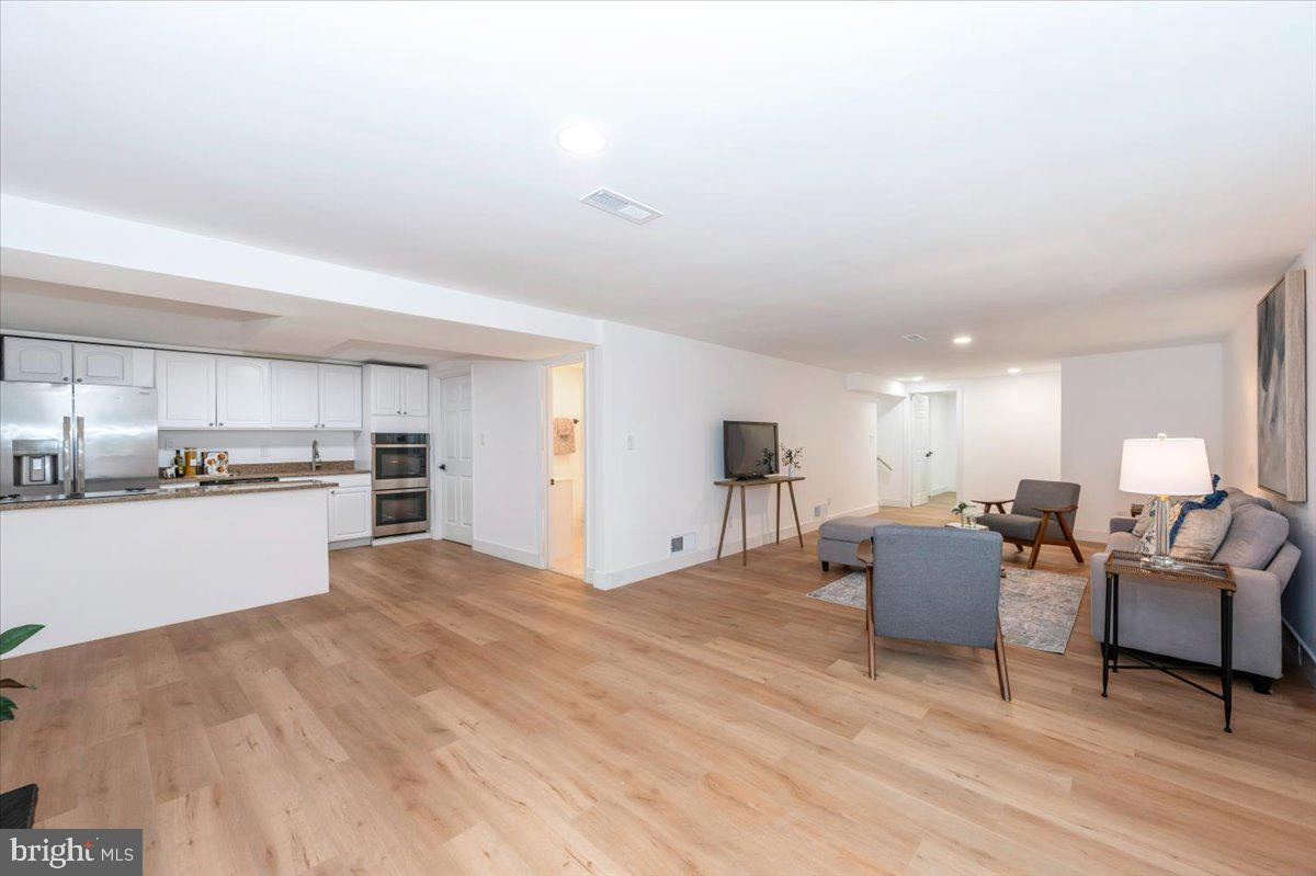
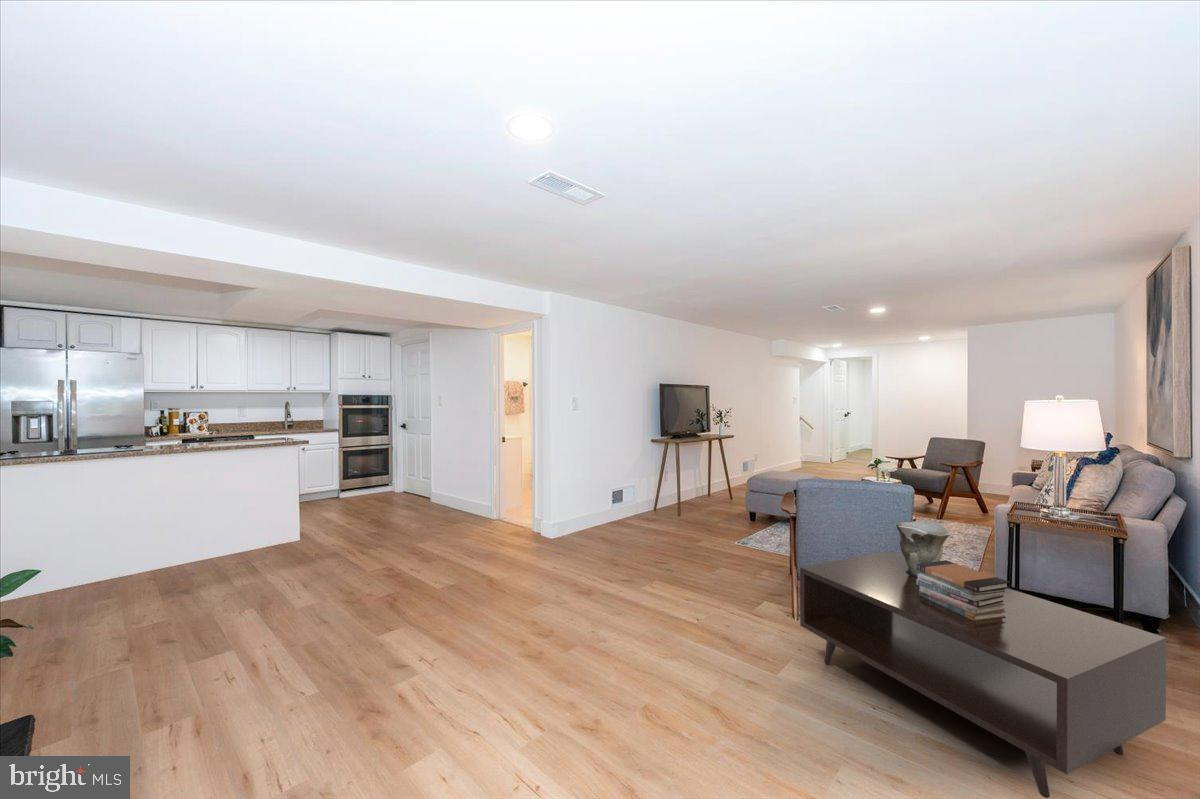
+ vase (922, 548)
+ book stack (959, 588)
+ coffee table (951, 649)
